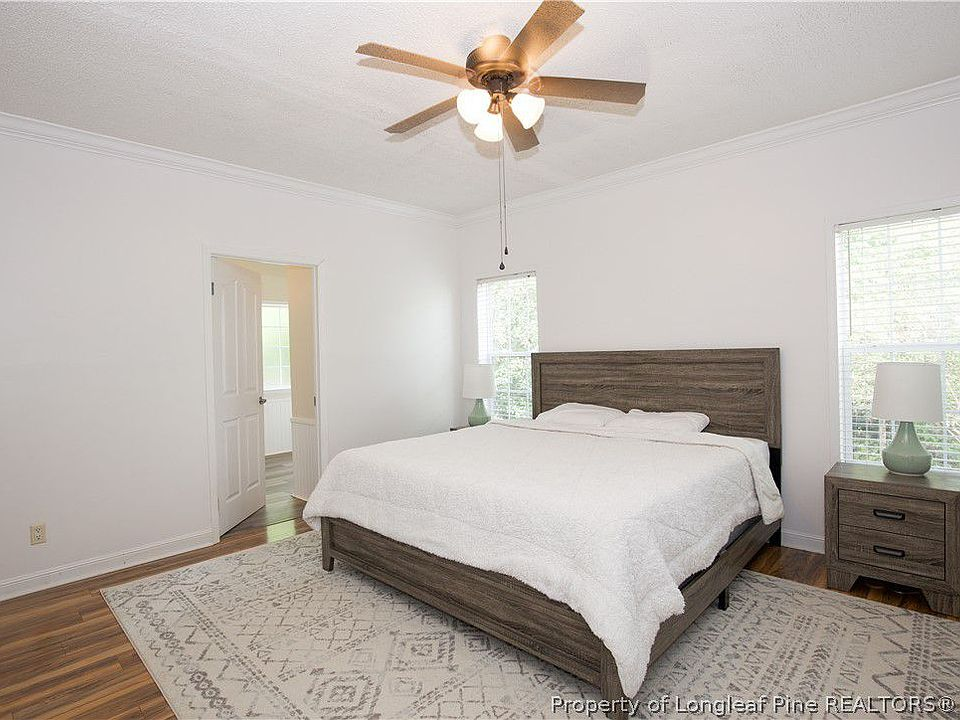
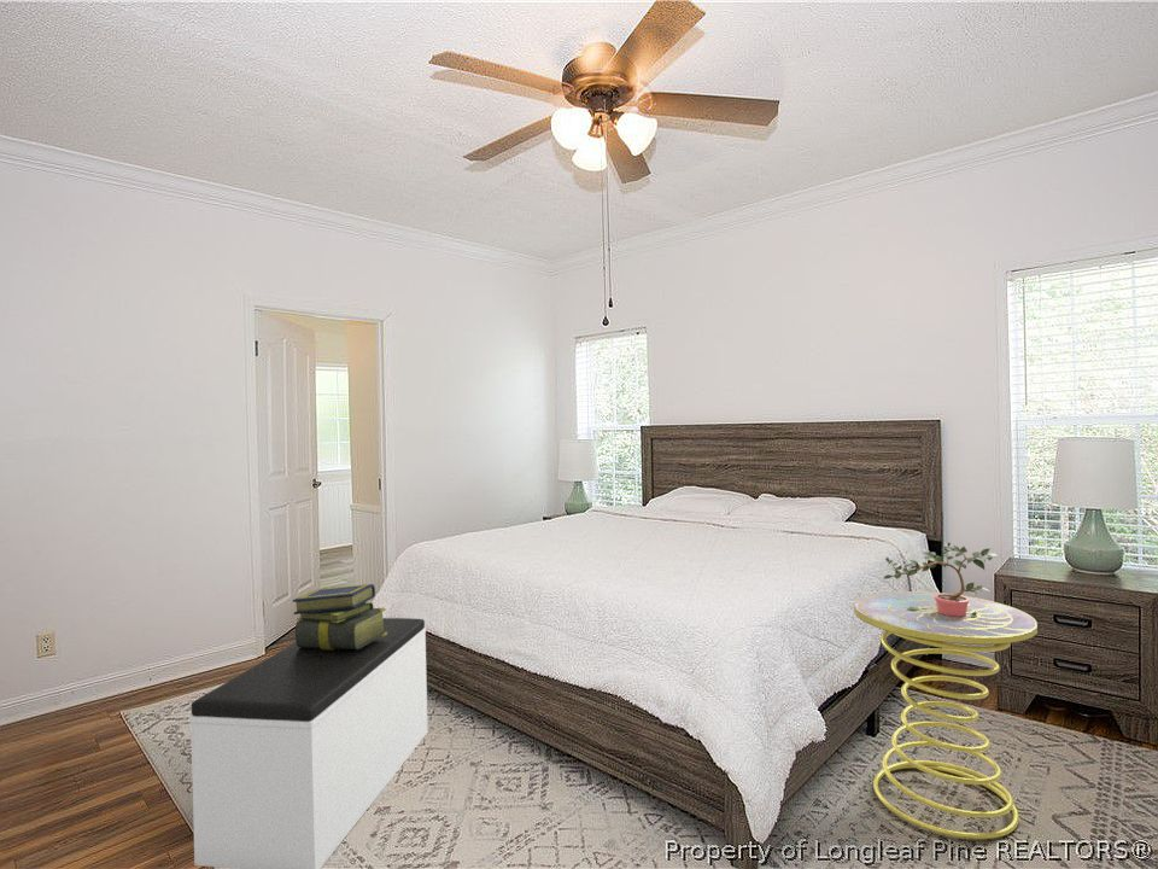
+ potted plant (934, 566)
+ stack of books (337, 616)
+ bench (329, 719)
+ side table (941, 705)
